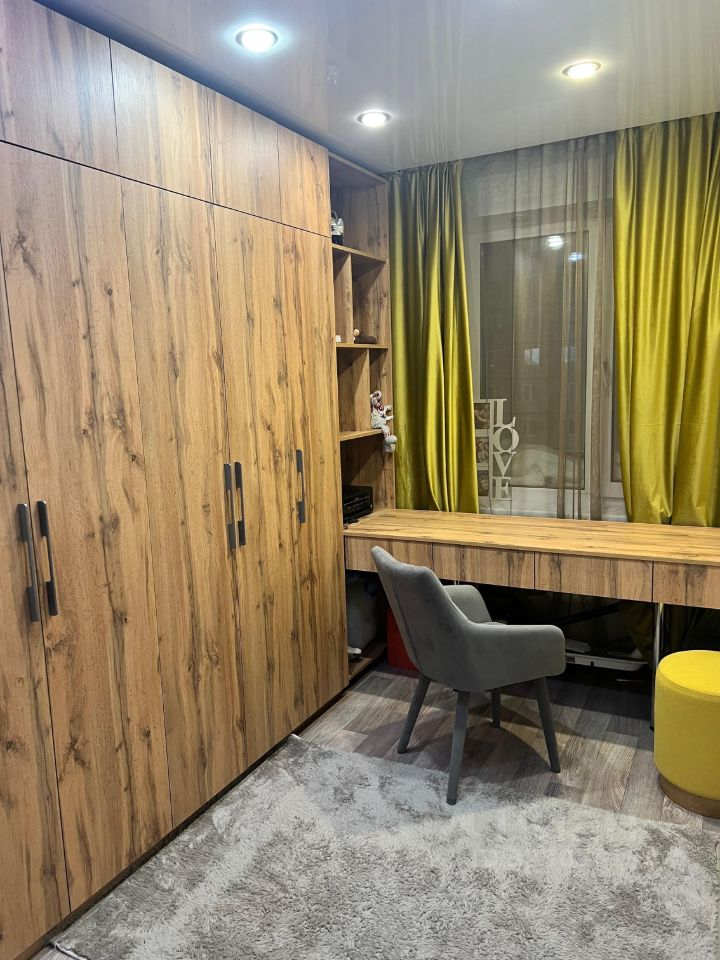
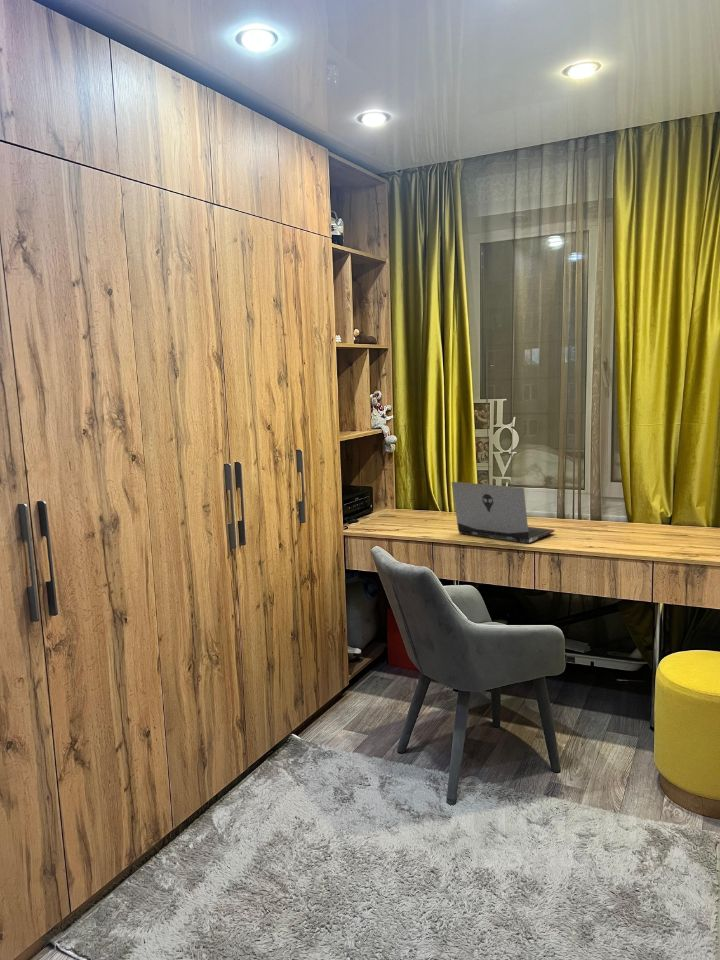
+ laptop computer (503, 507)
